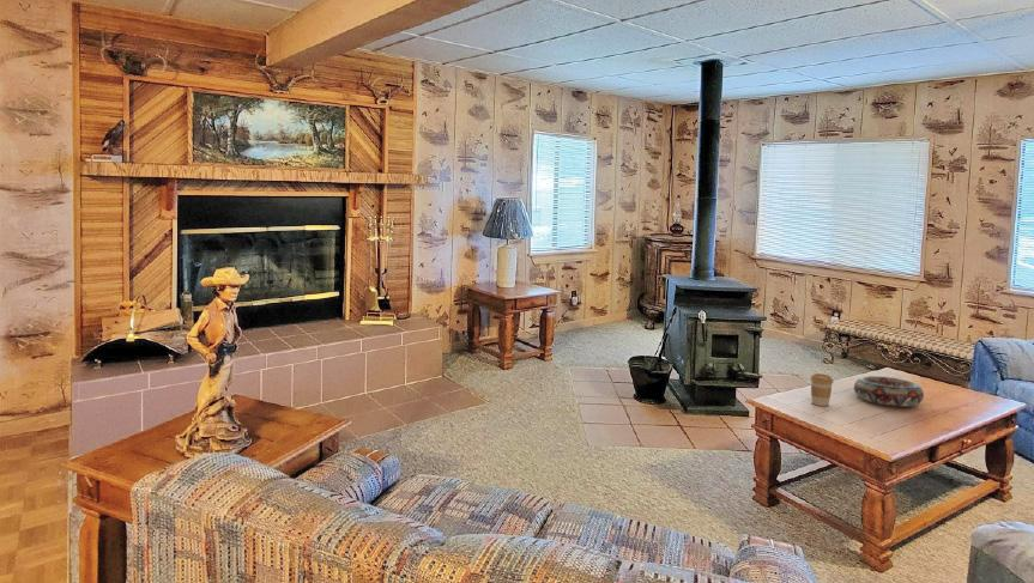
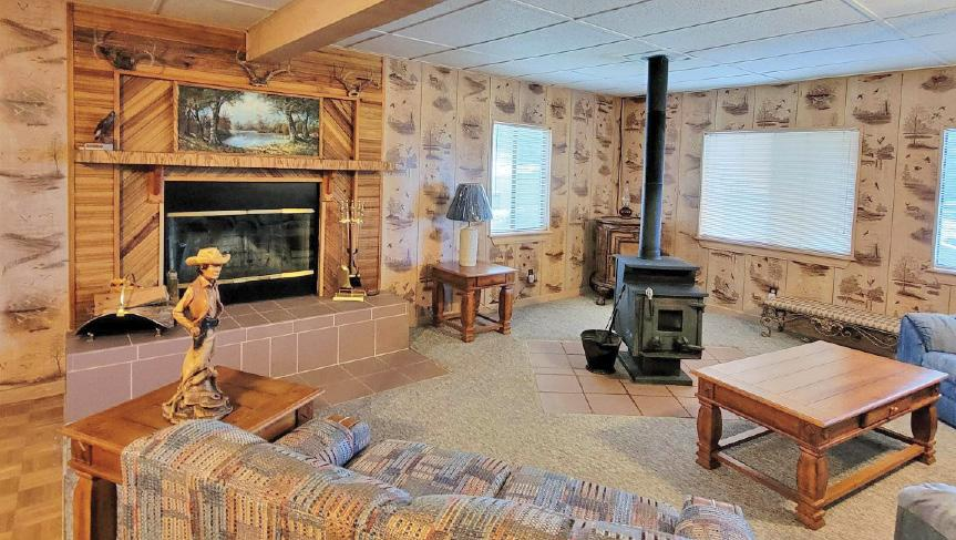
- coffee cup (821, 389)
- decorative bowl (888, 390)
